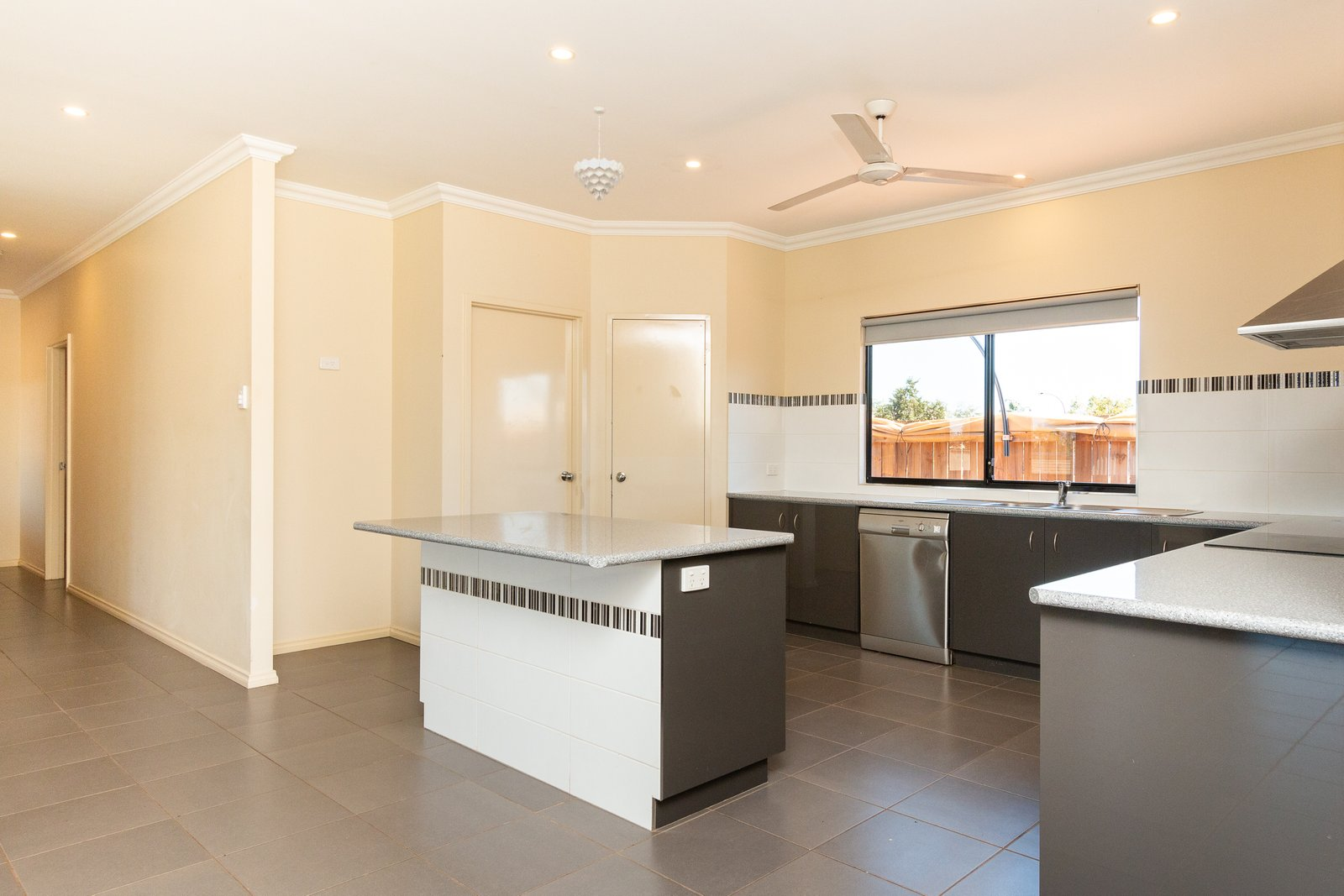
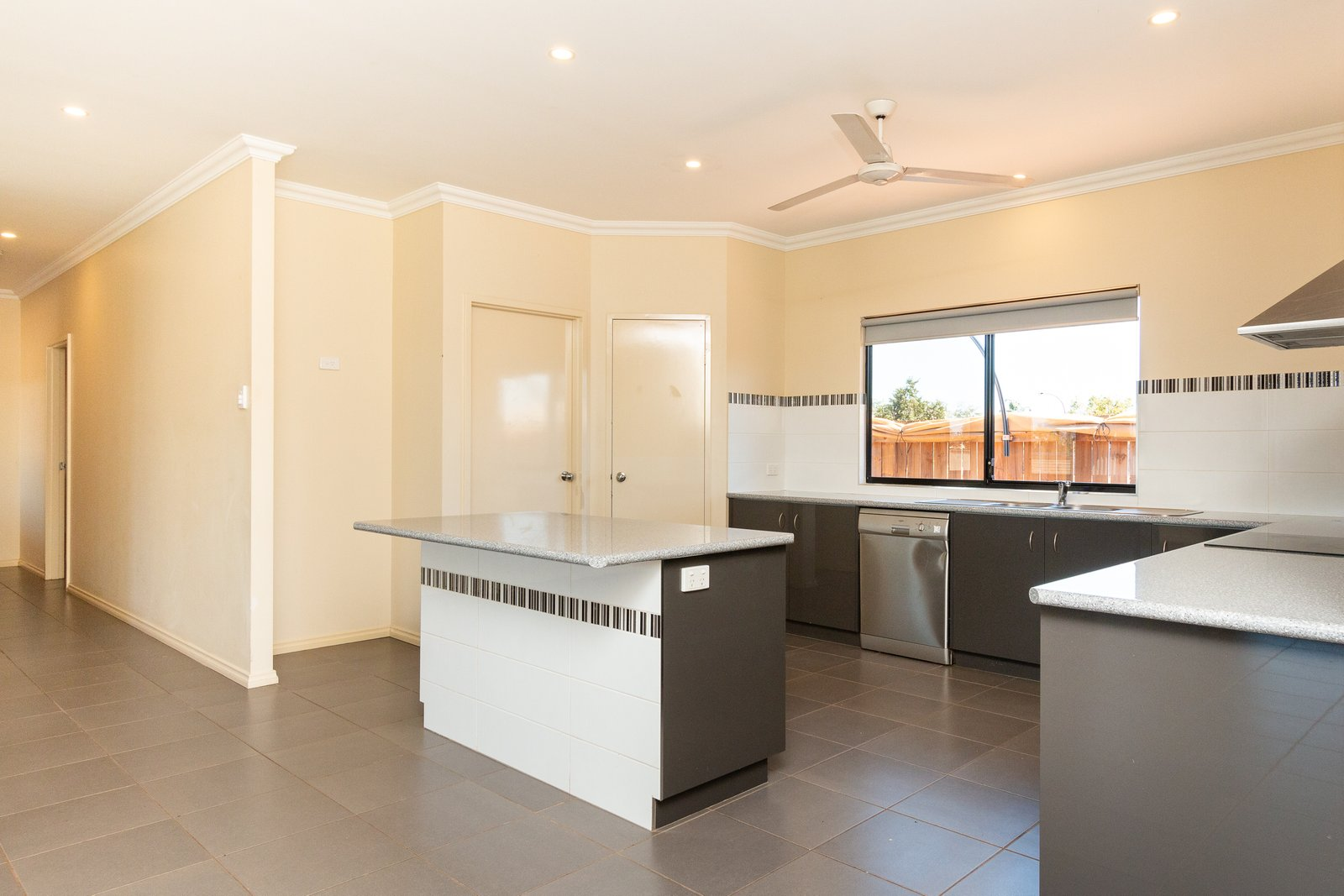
- pendant light (599, 155)
